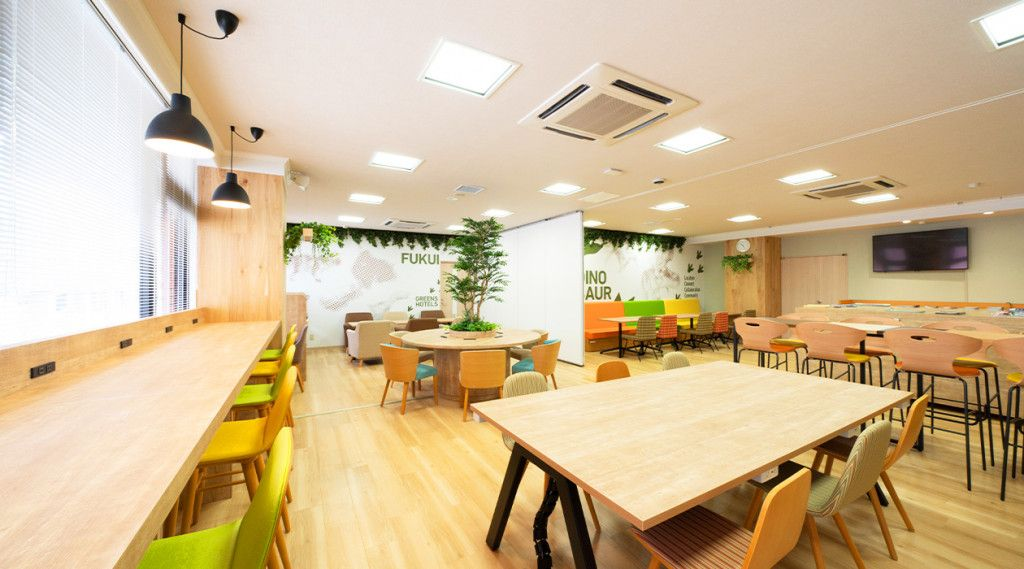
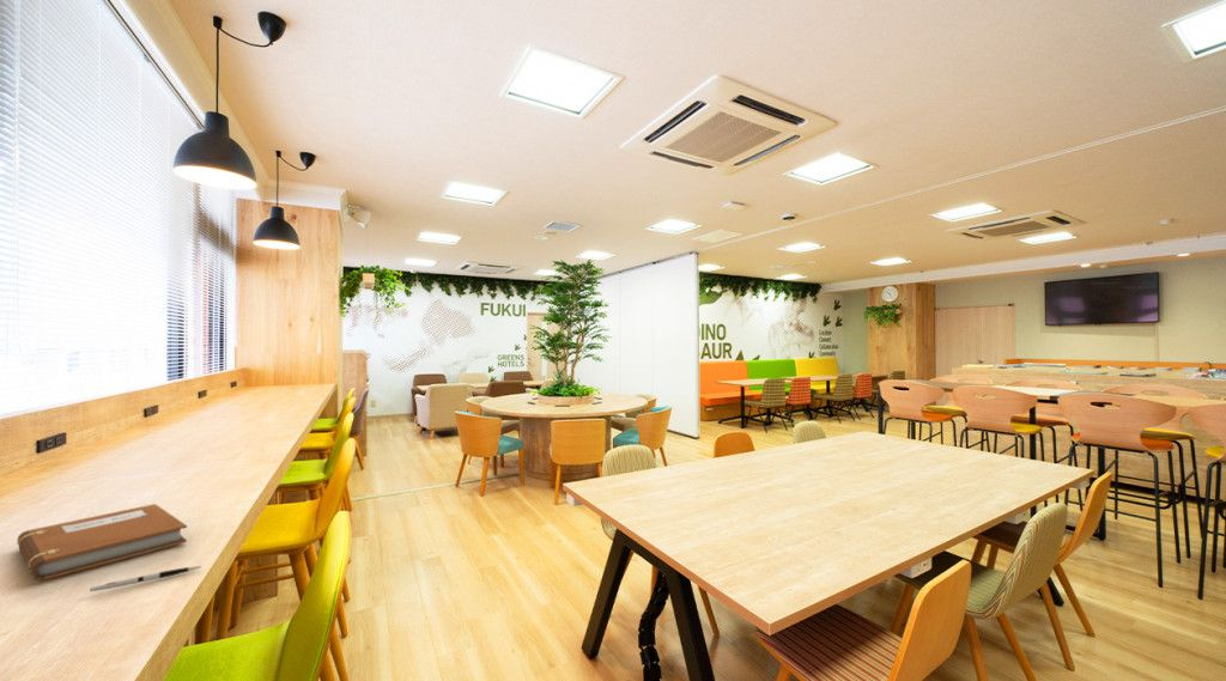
+ pen (148, 577)
+ notebook (102, 536)
